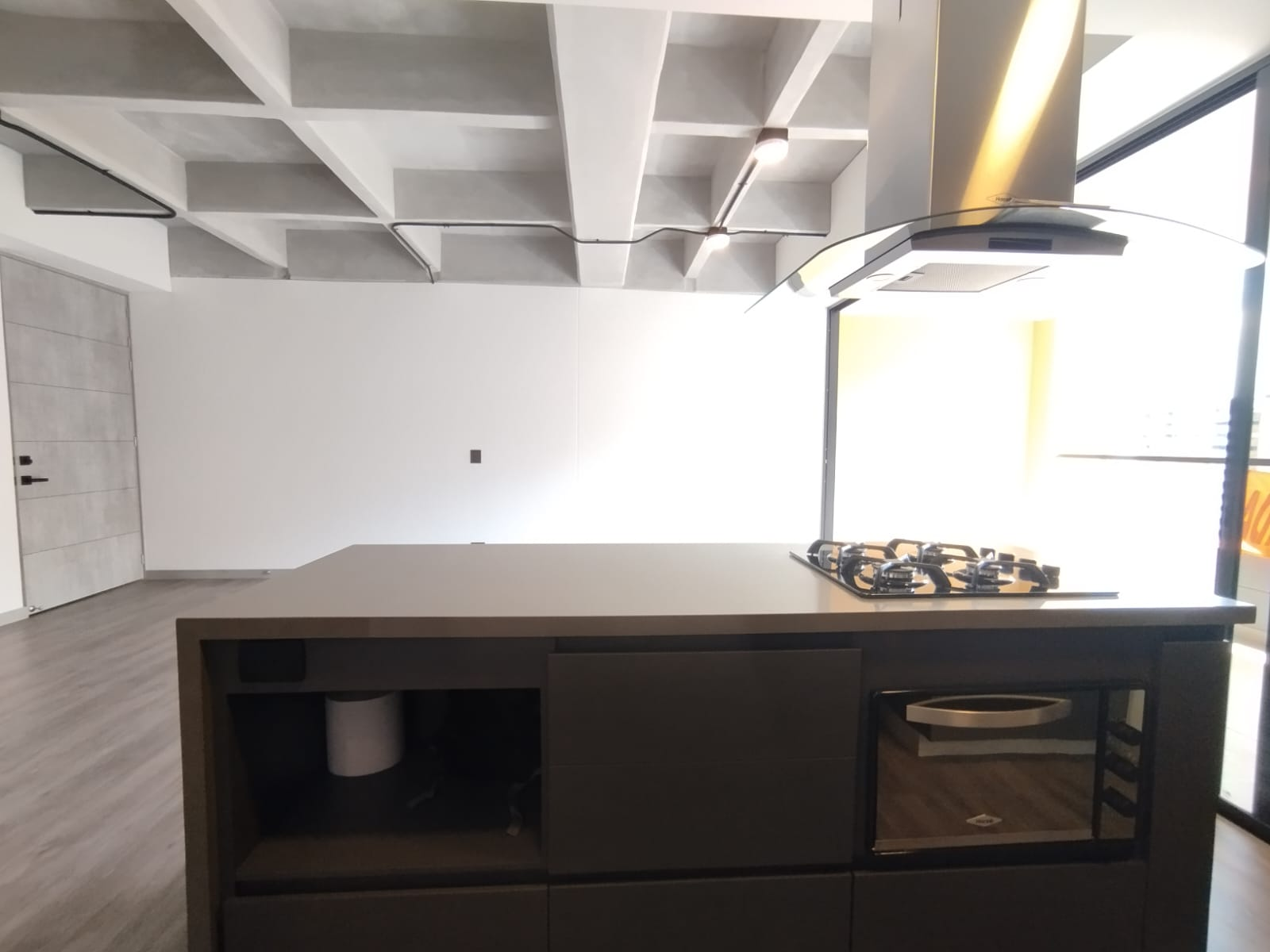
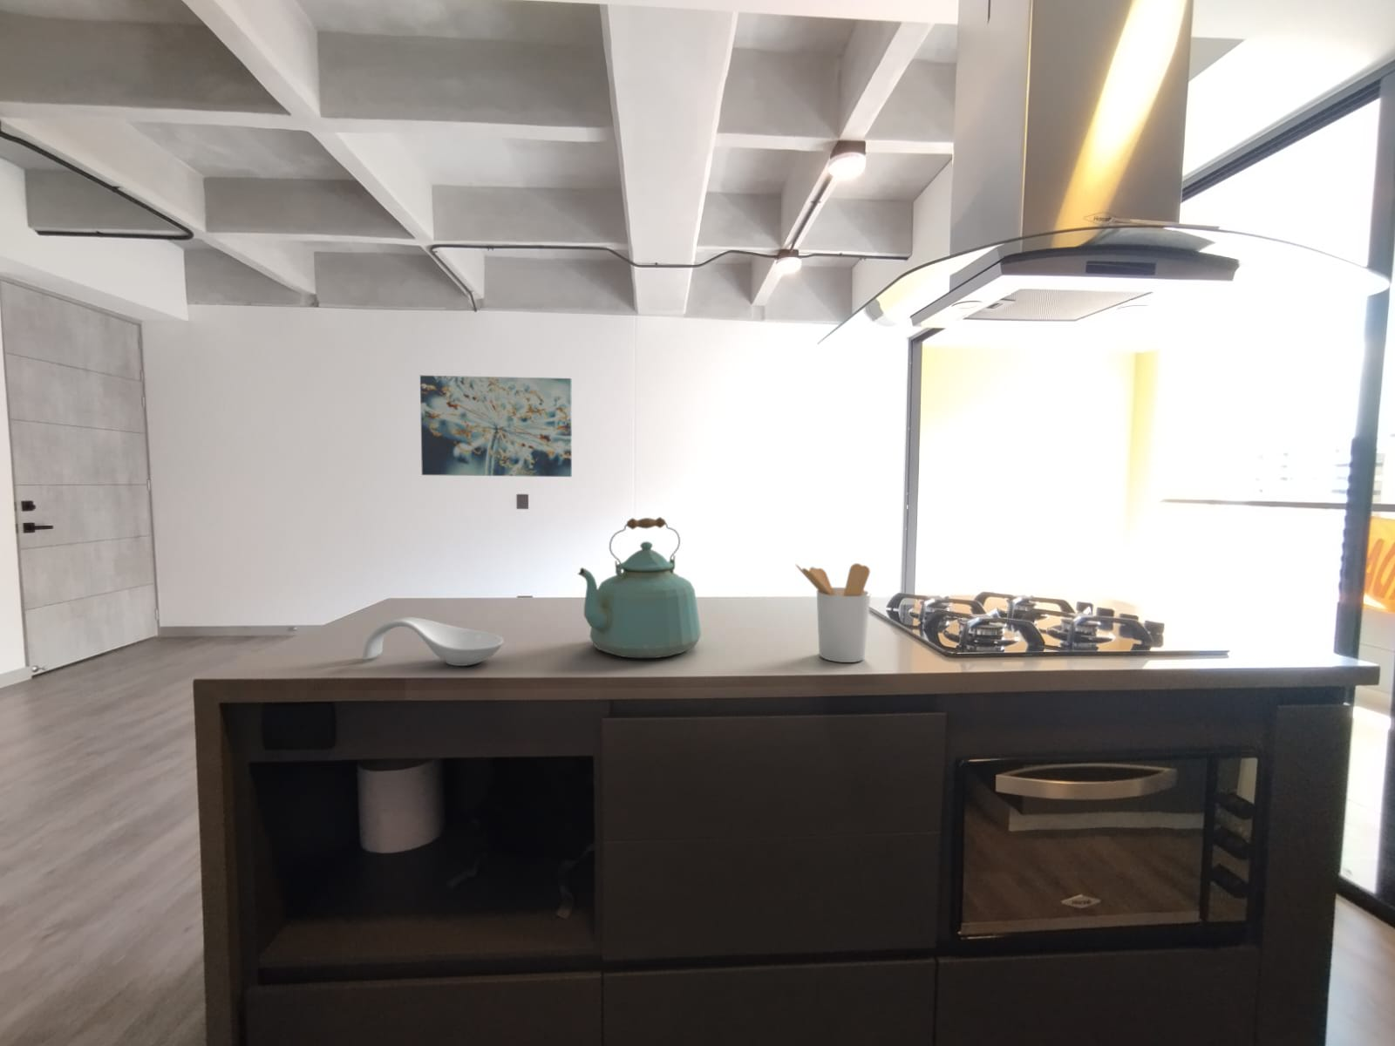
+ utensil holder (830, 609)
+ kettle (636, 583)
+ wall art (496, 426)
+ spoon rest (434, 639)
